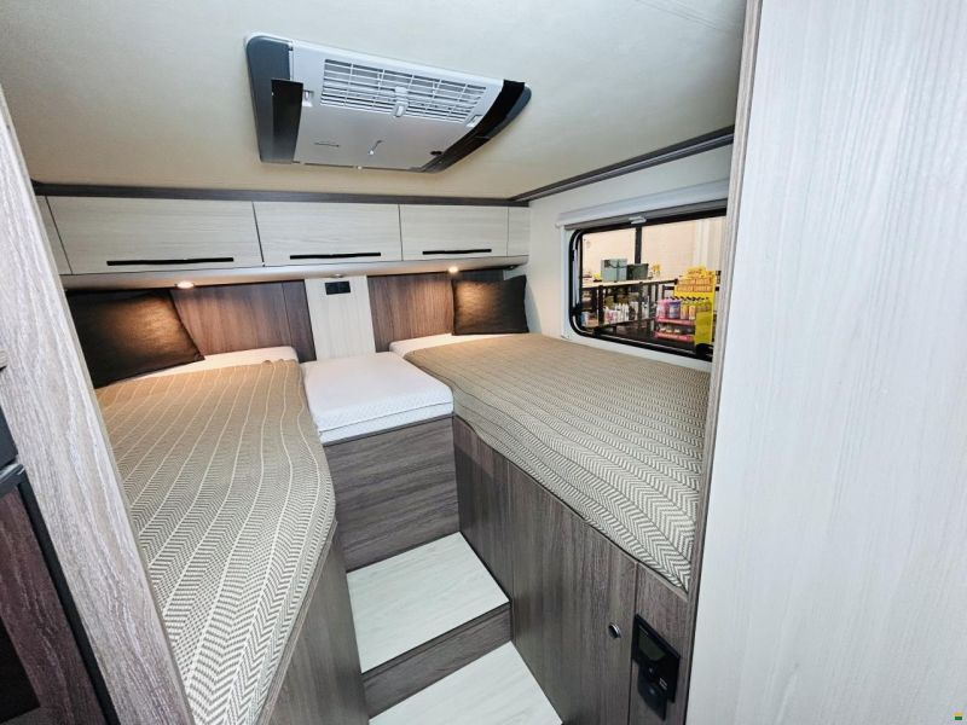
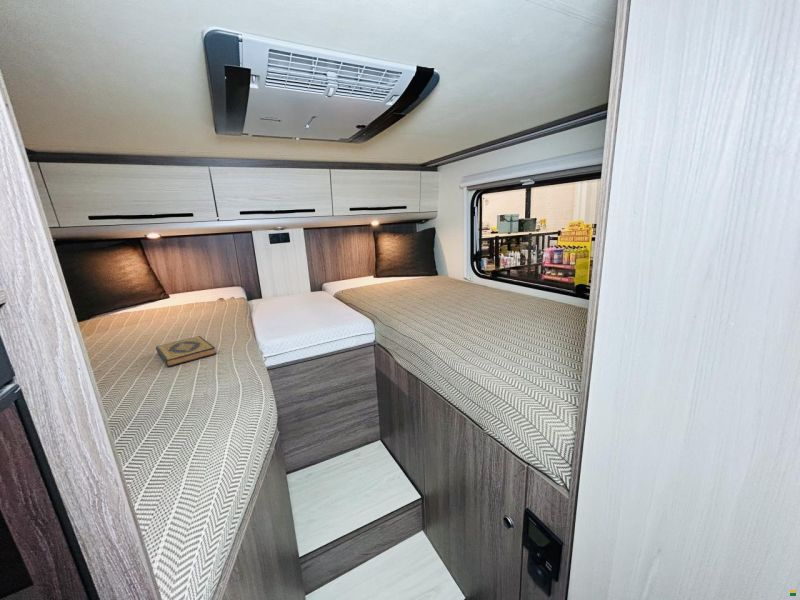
+ hardback book (185, 350)
